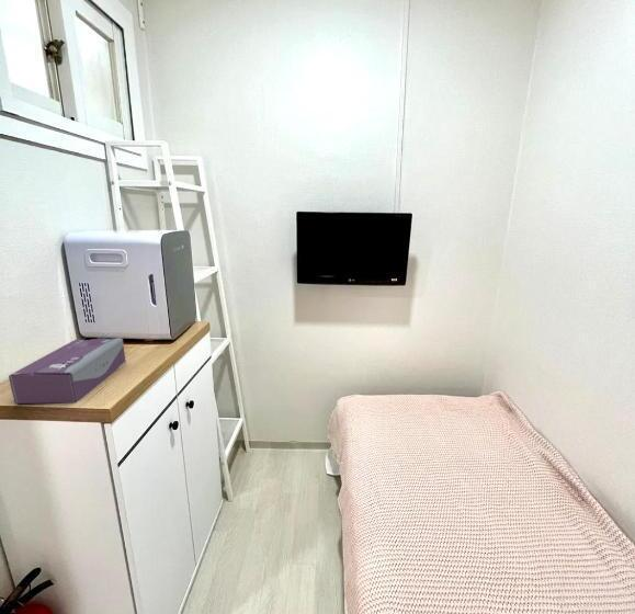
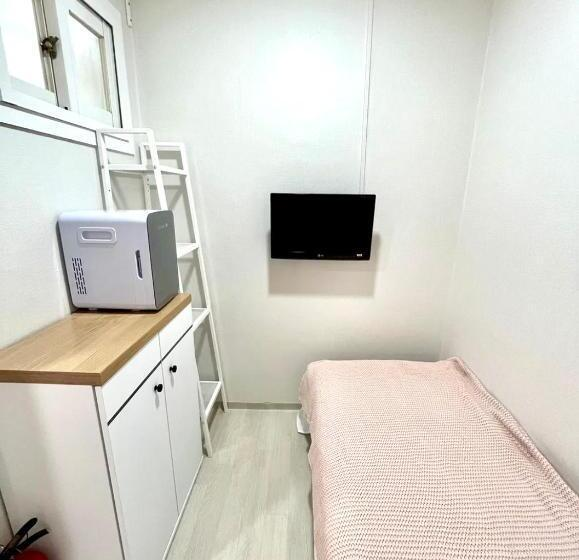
- tissue box (75, 366)
